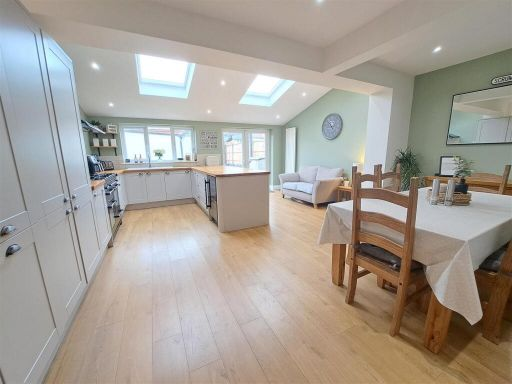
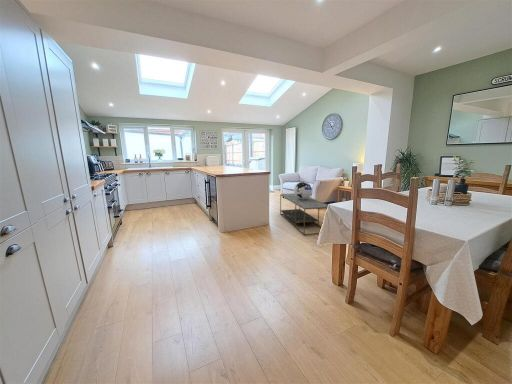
+ coffee table (301, 210)
+ decorative globe (302, 190)
